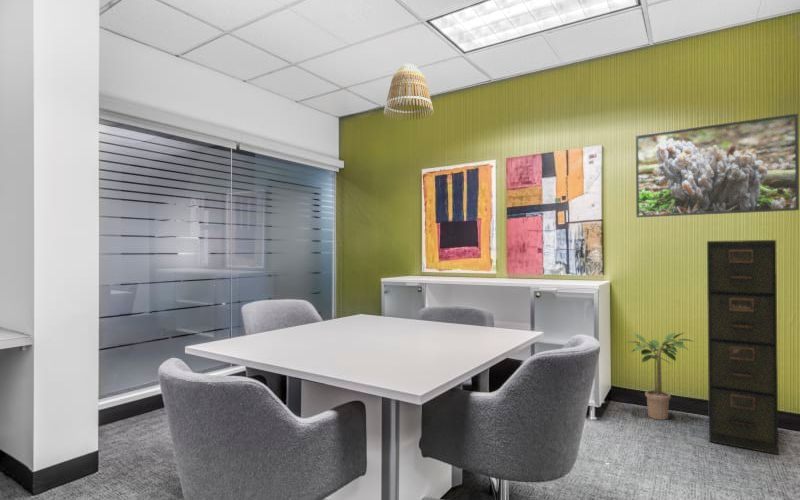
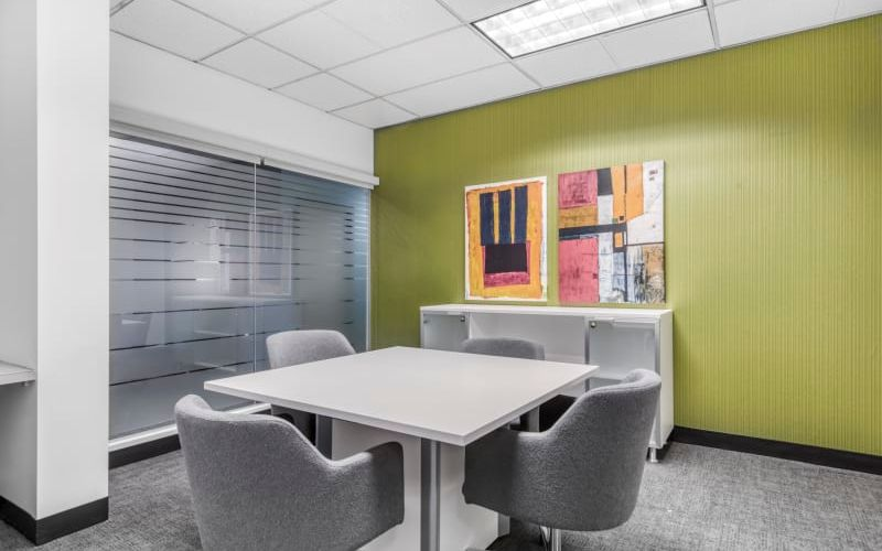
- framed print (710, 169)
- potted plant (660, 372)
- lamp shade (409, 89)
- filing cabinet (739, 337)
